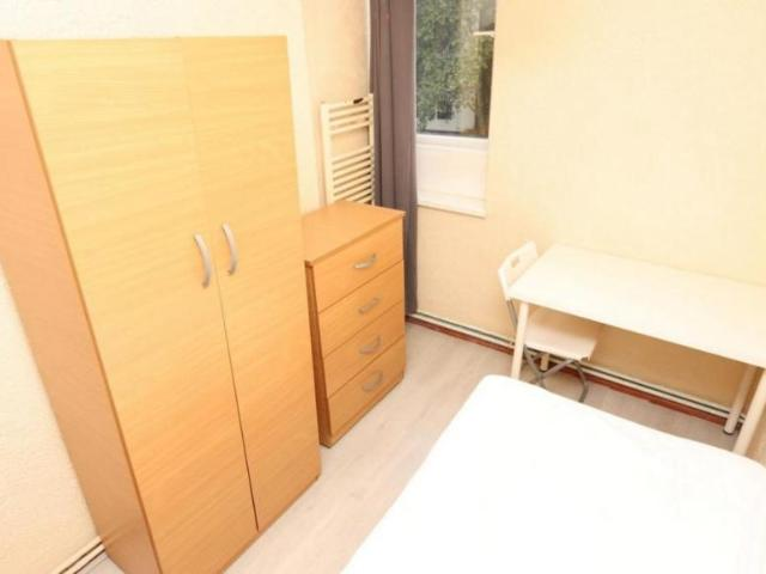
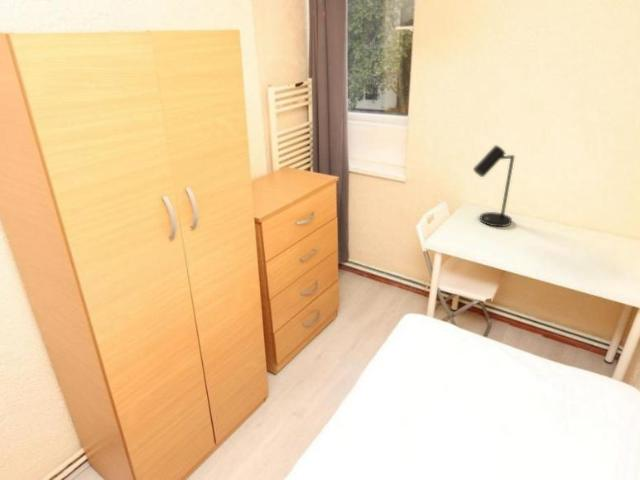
+ desk lamp (505, 187)
